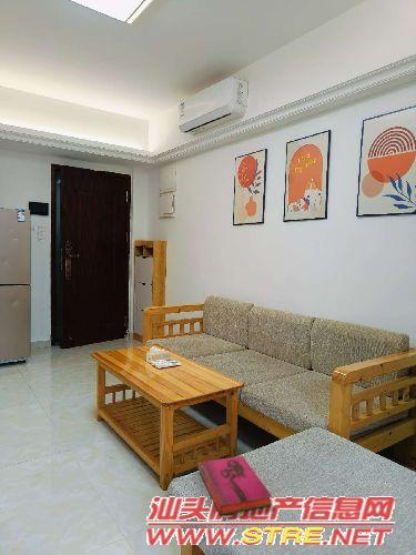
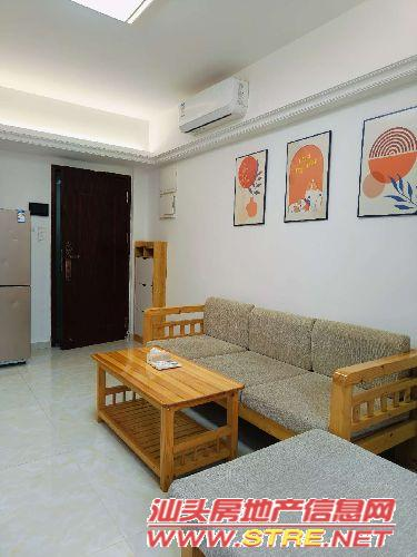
- hardback book (232, 482)
